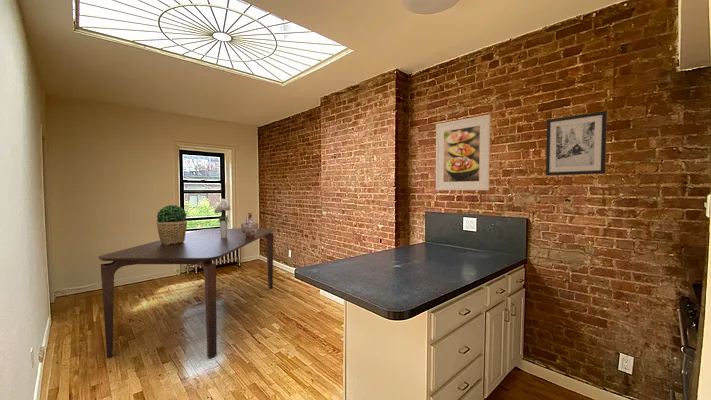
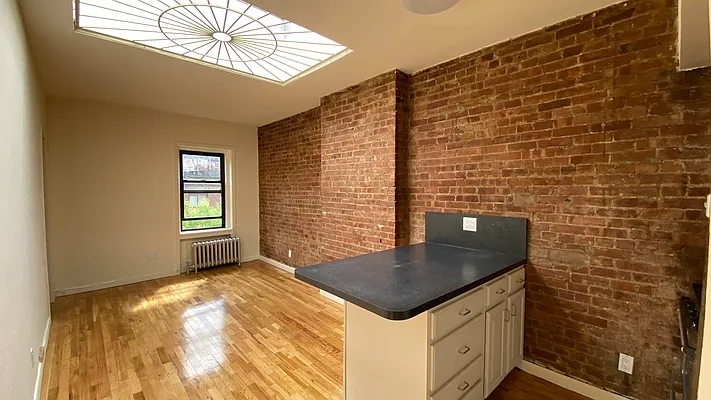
- bouquet (222, 218)
- ceramic jug (249, 225)
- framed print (461, 155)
- dining table (209, 276)
- wall art (574, 145)
- potted plant (172, 223)
